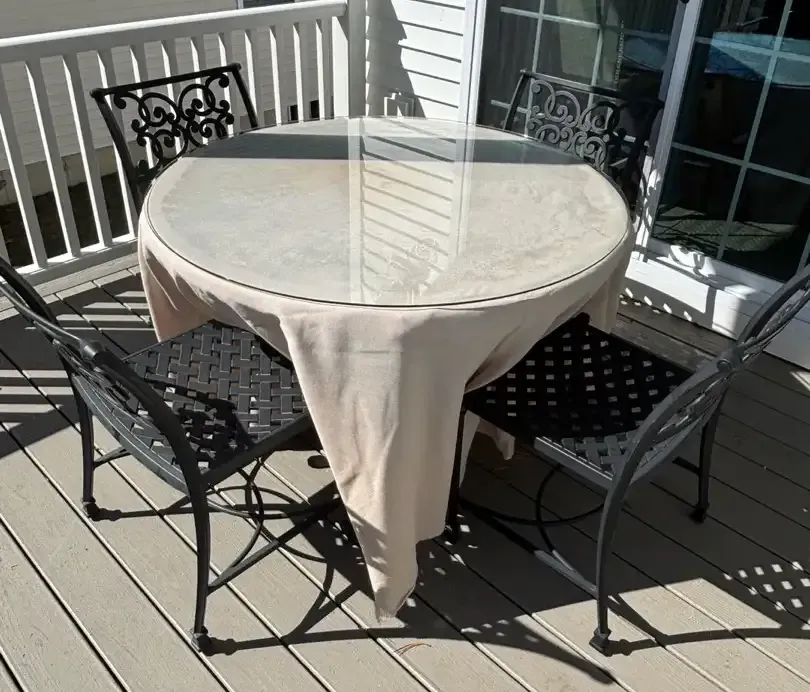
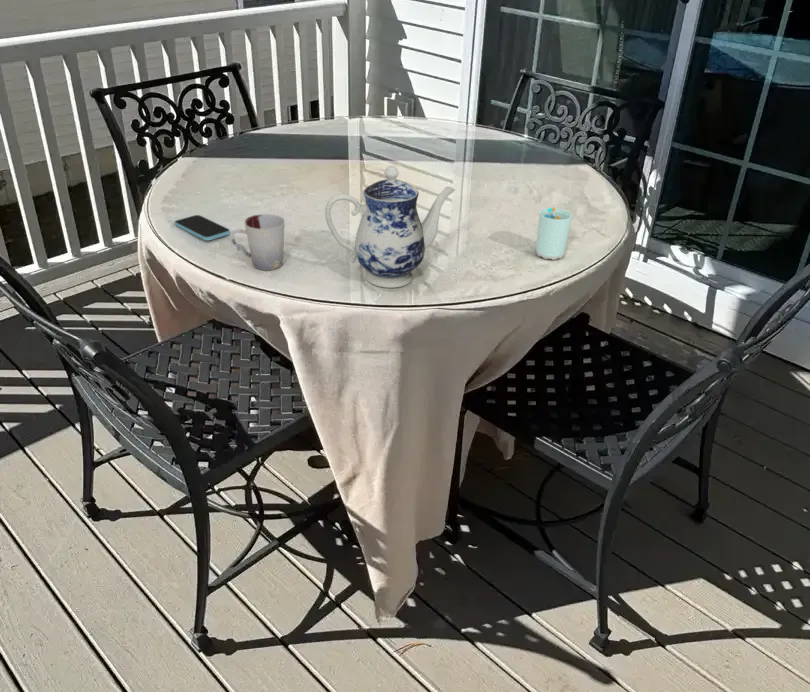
+ cup (258, 242)
+ smartphone (202, 227)
+ cup (553, 229)
+ teapot (390, 224)
